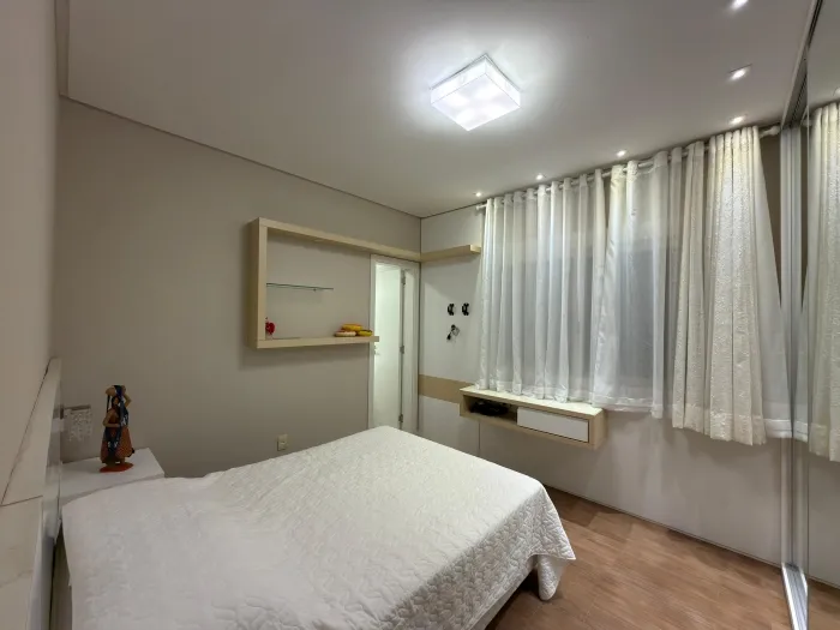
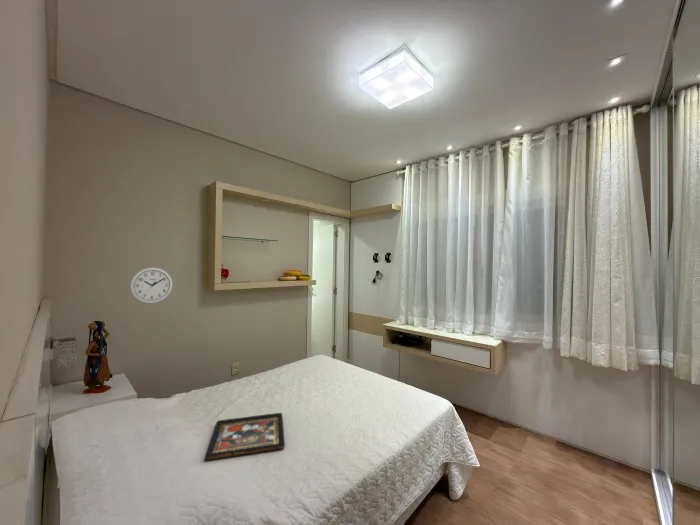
+ decorative tray (248, 433)
+ wall clock (152, 285)
